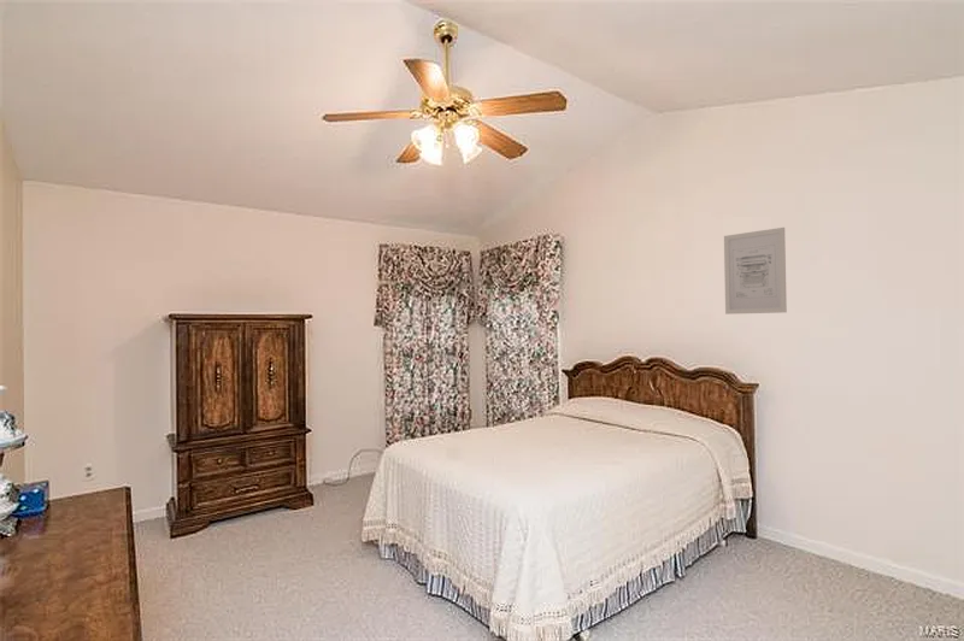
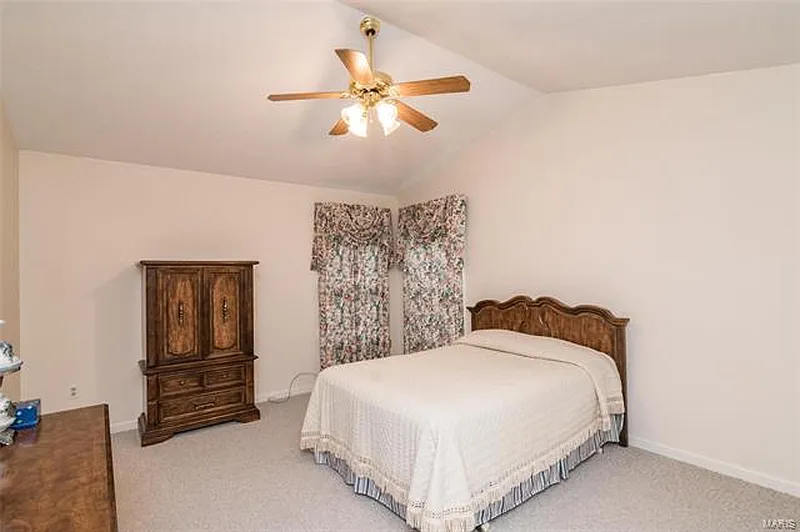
- wall art (753, 272)
